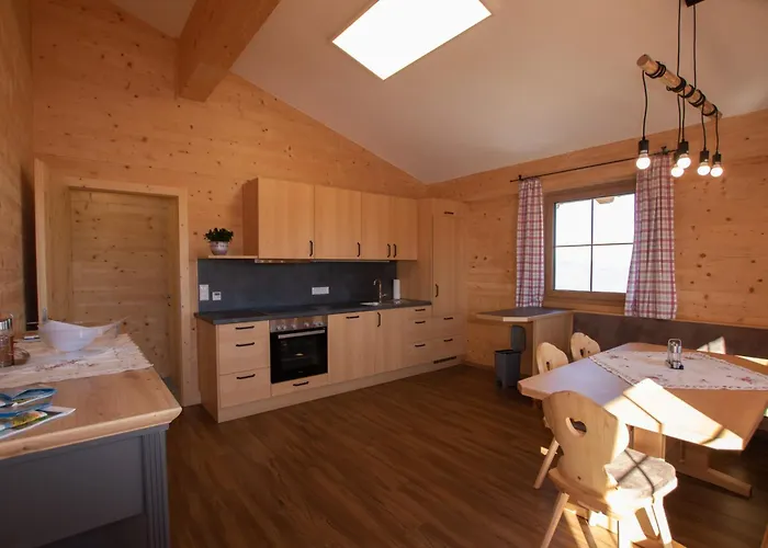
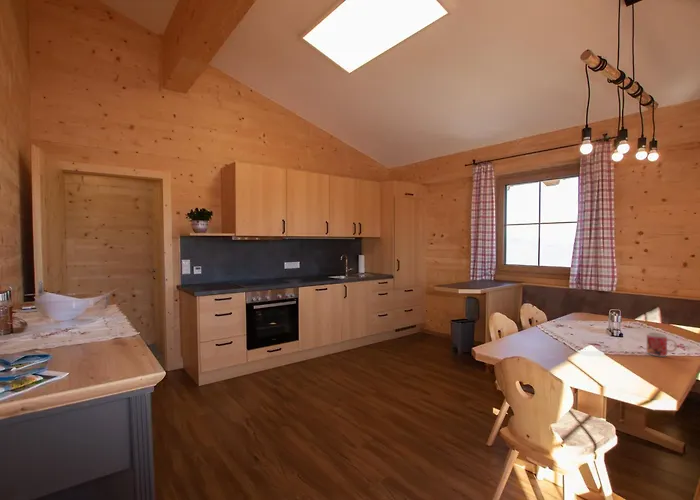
+ mug (661, 344)
